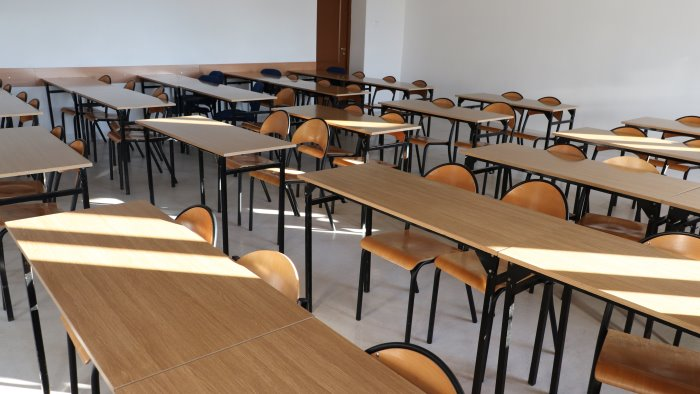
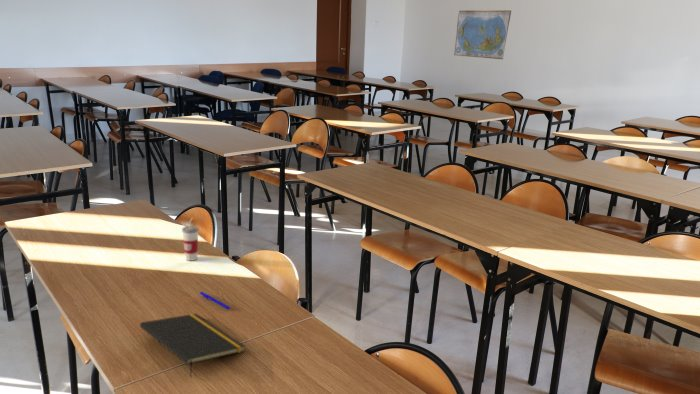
+ notepad (192, 336)
+ world map (480, 34)
+ cup (190, 238)
+ pen (215, 300)
